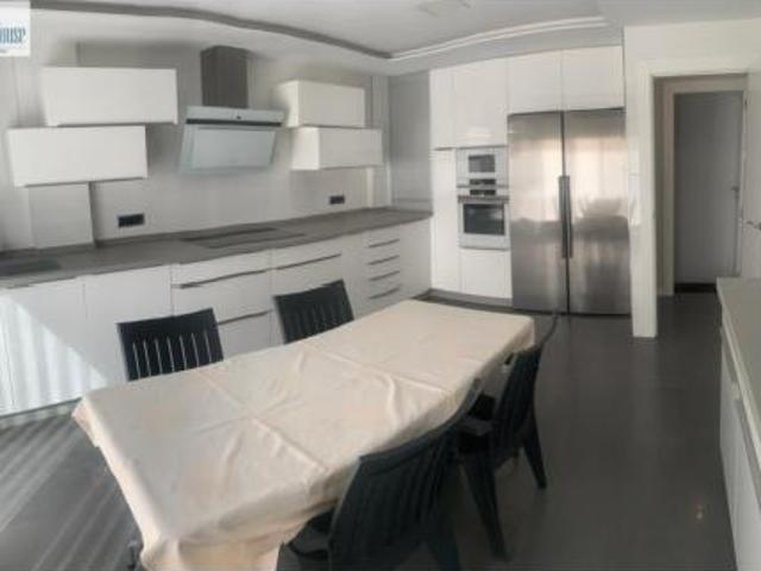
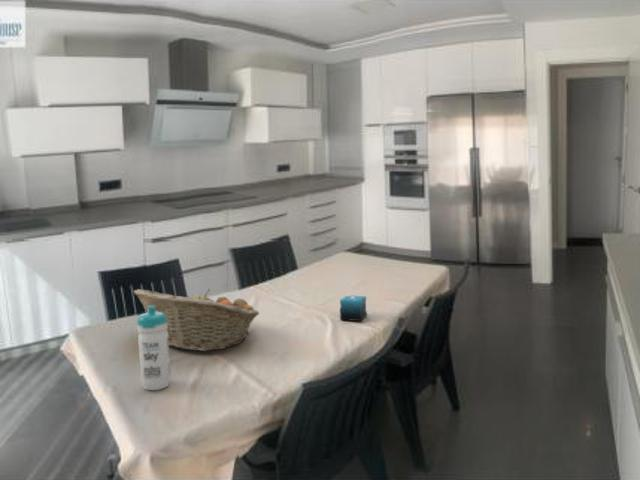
+ candle (353, 303)
+ water bottle (153, 346)
+ fruit basket (196, 312)
